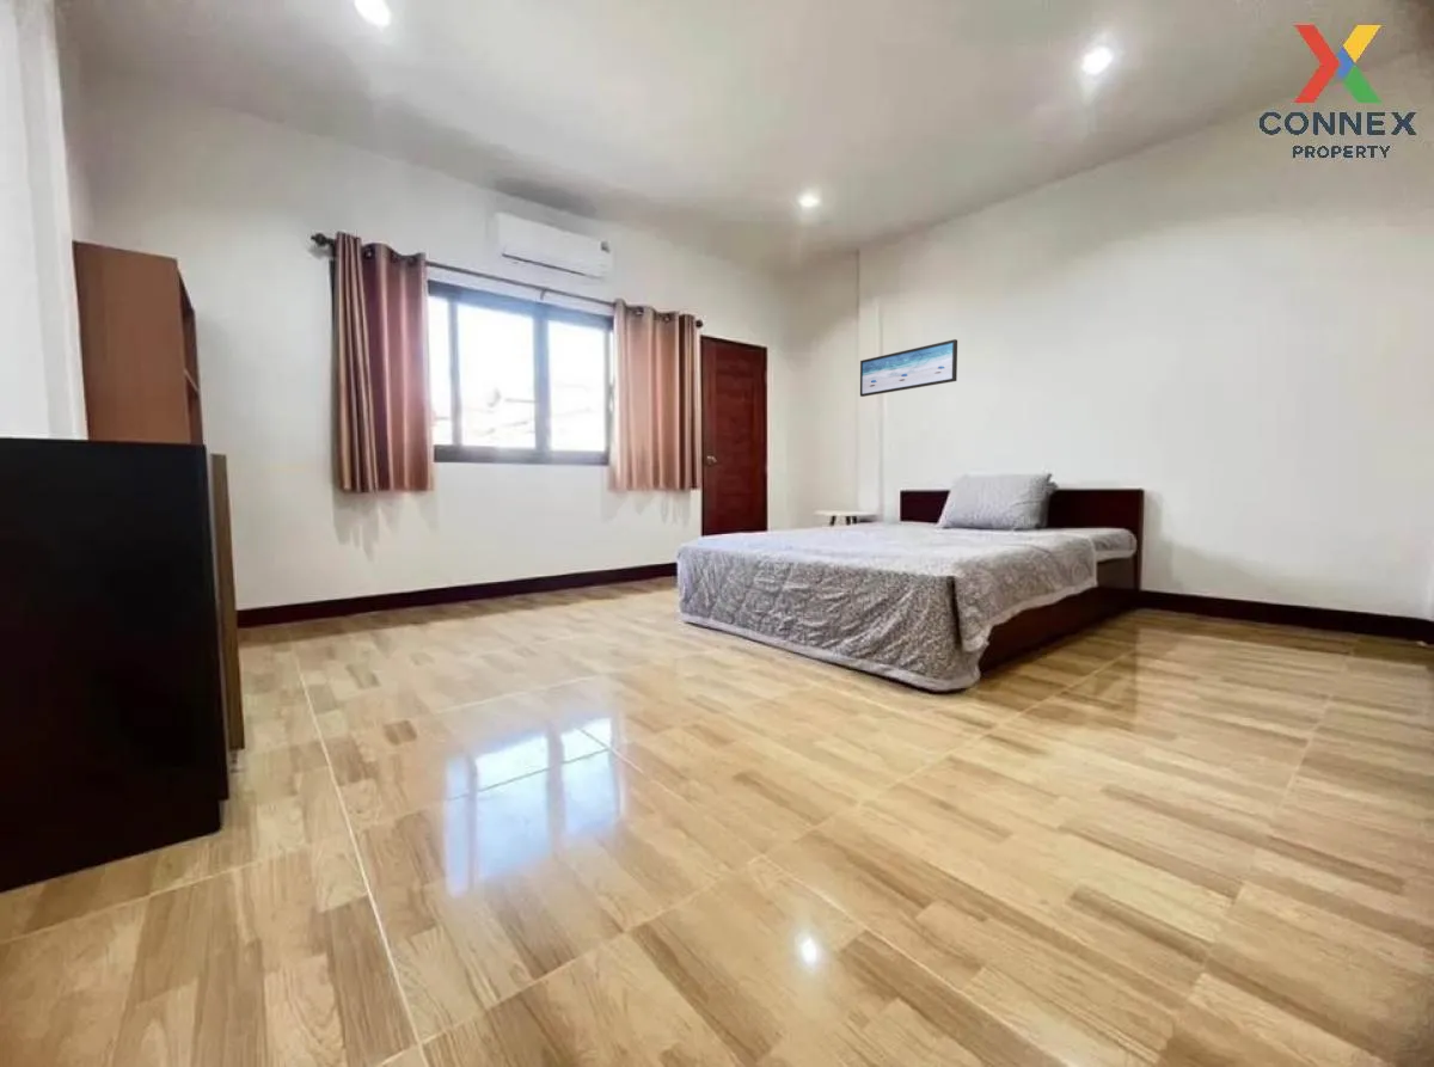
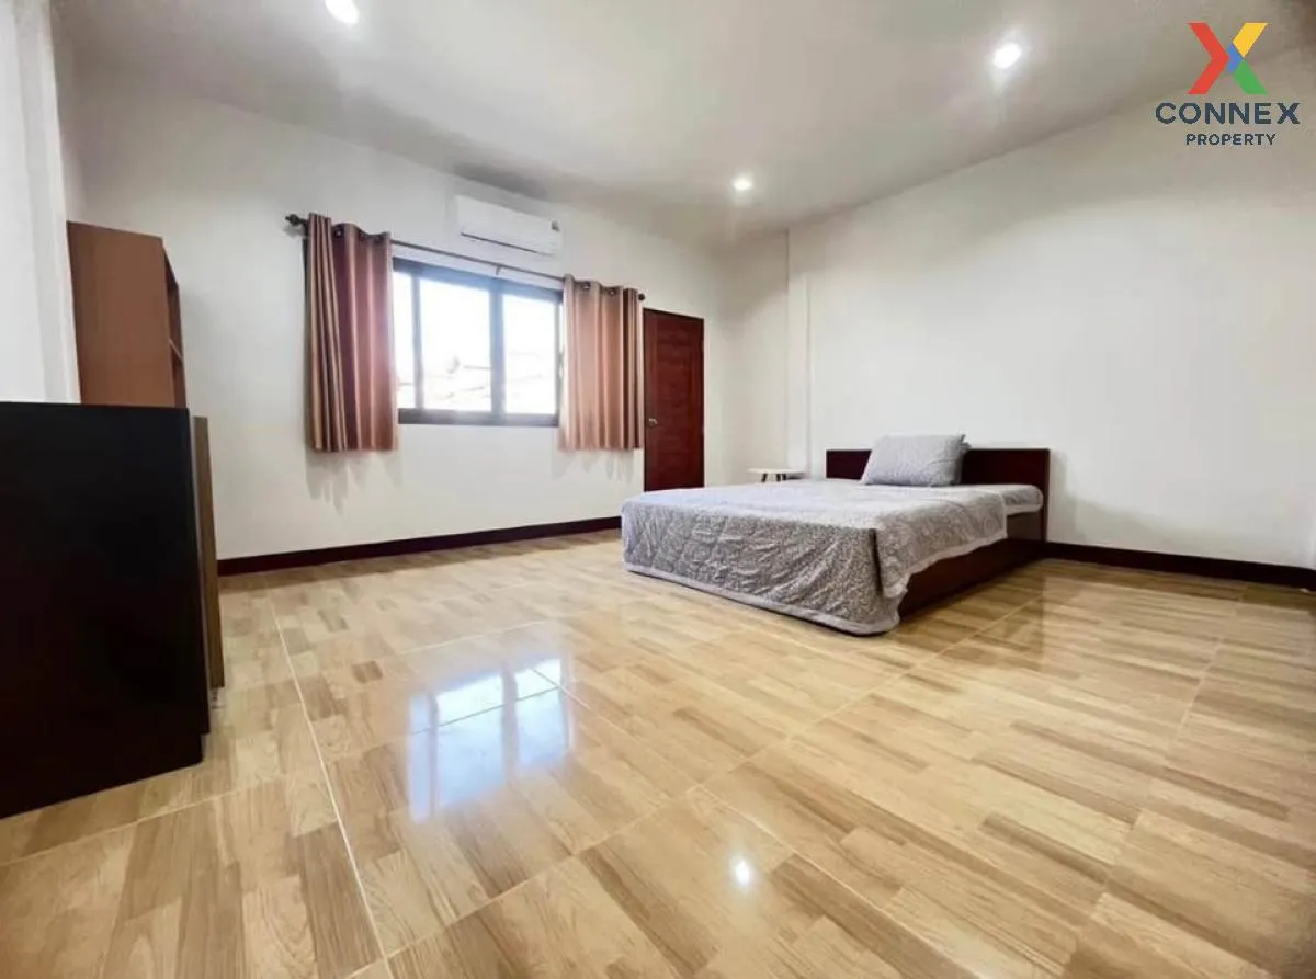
- wall art (905, 369)
